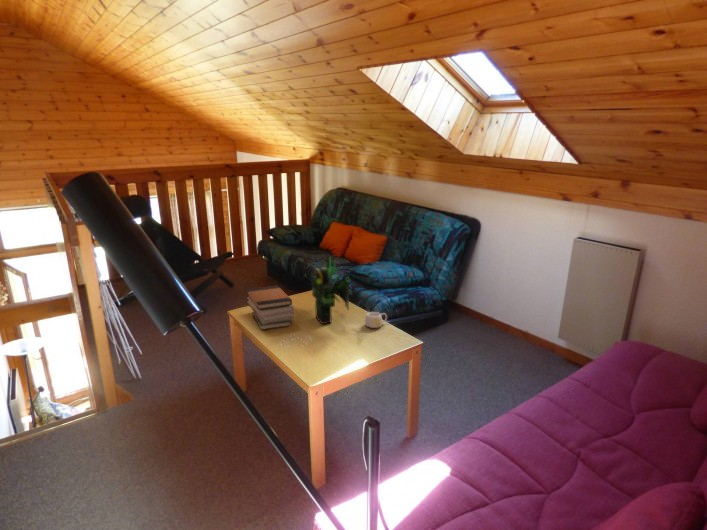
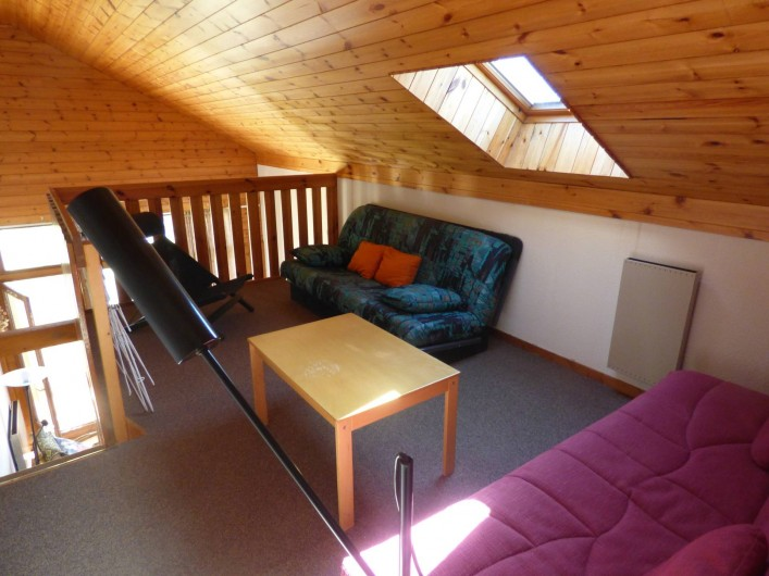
- book stack (269, 306)
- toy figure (325, 289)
- mug (376, 319)
